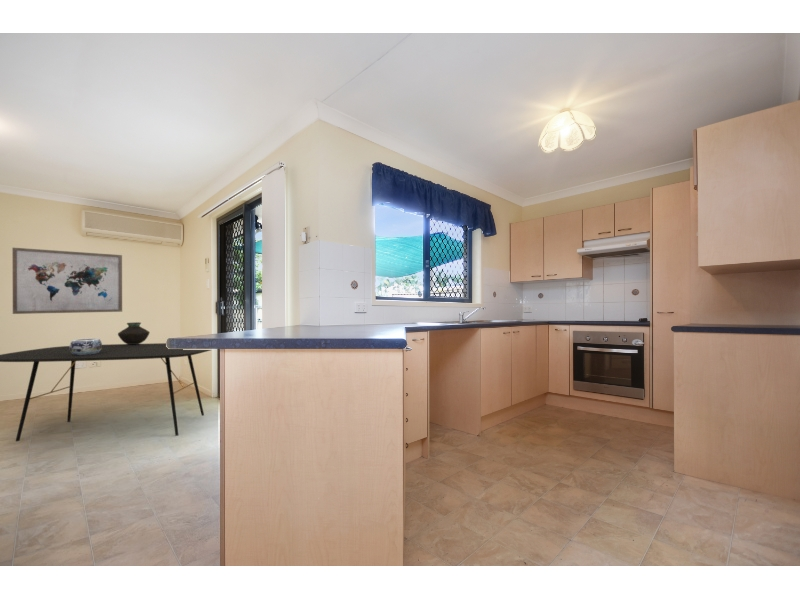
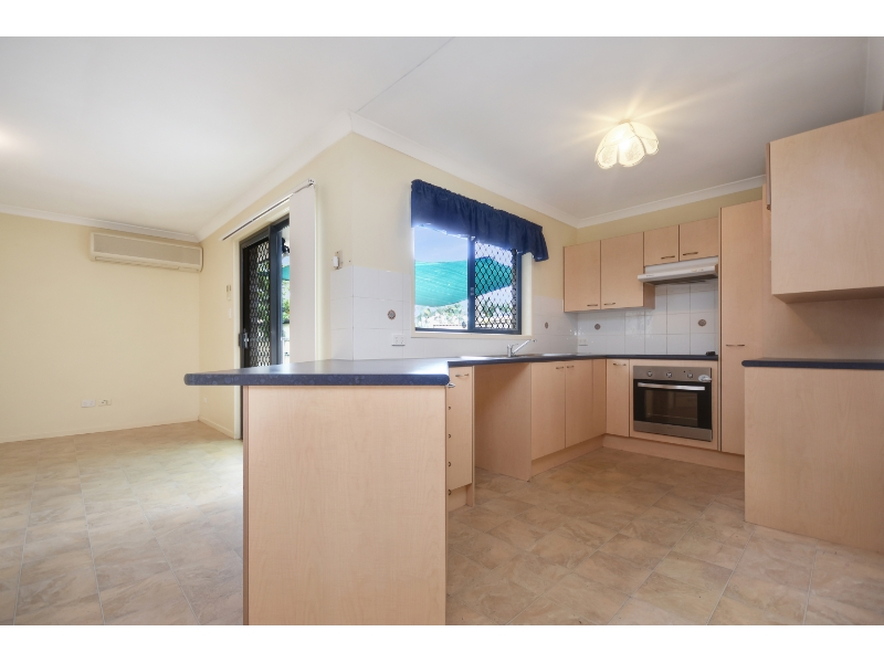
- vase (134, 334)
- wall art (71, 282)
- dining table (119, 359)
- decorative bowl (86, 347)
